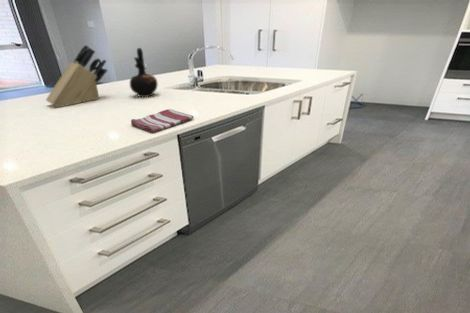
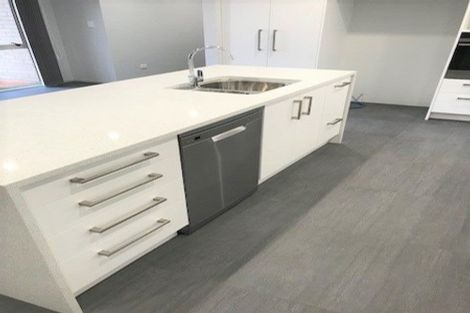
- ceramic jug (142, 72)
- knife block (75, 74)
- dish towel (162, 119)
